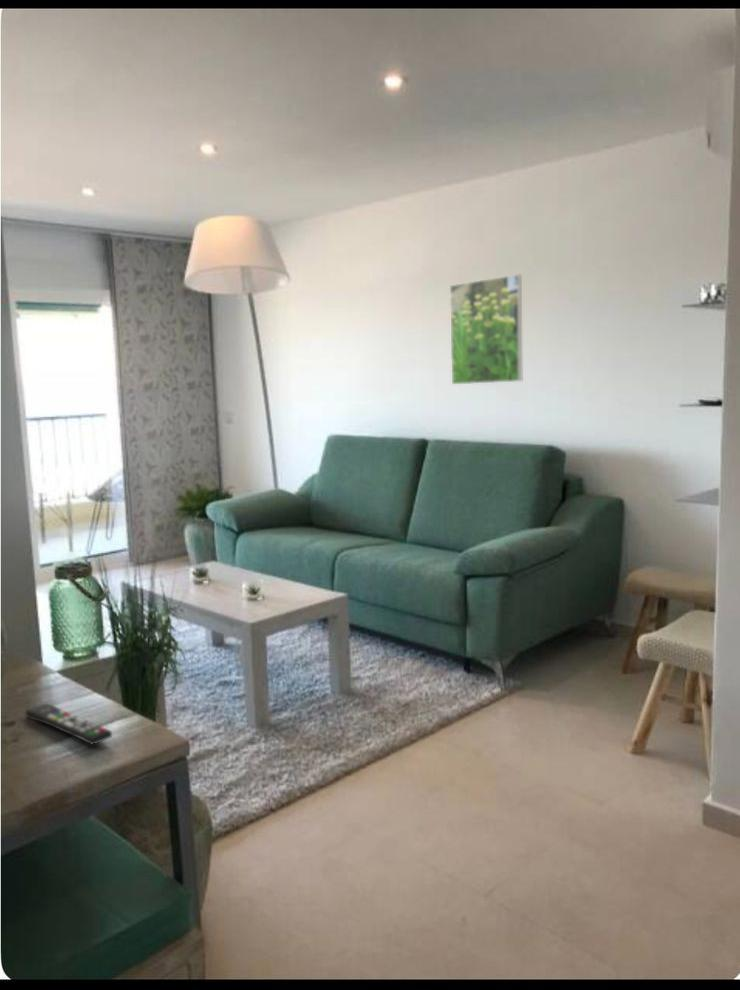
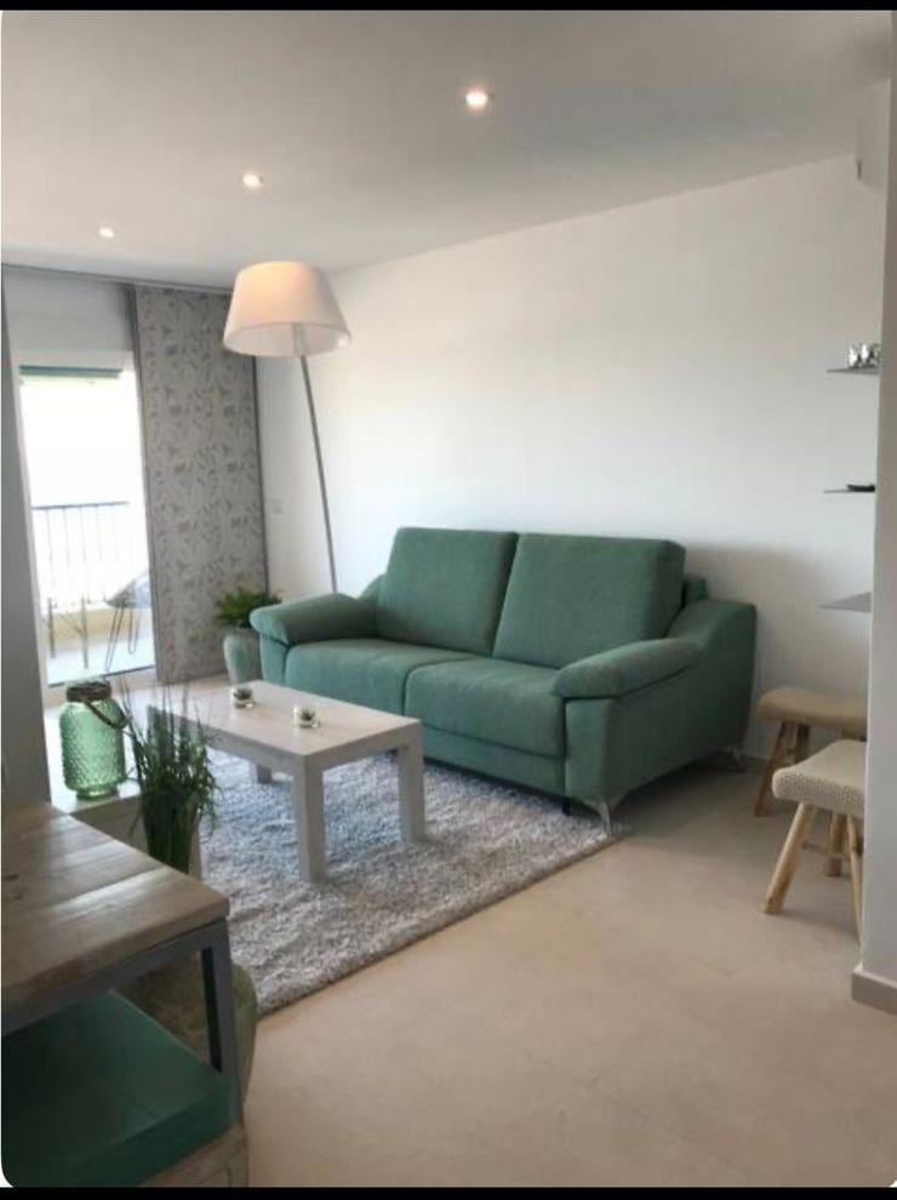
- remote control (66, 723)
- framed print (485, 331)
